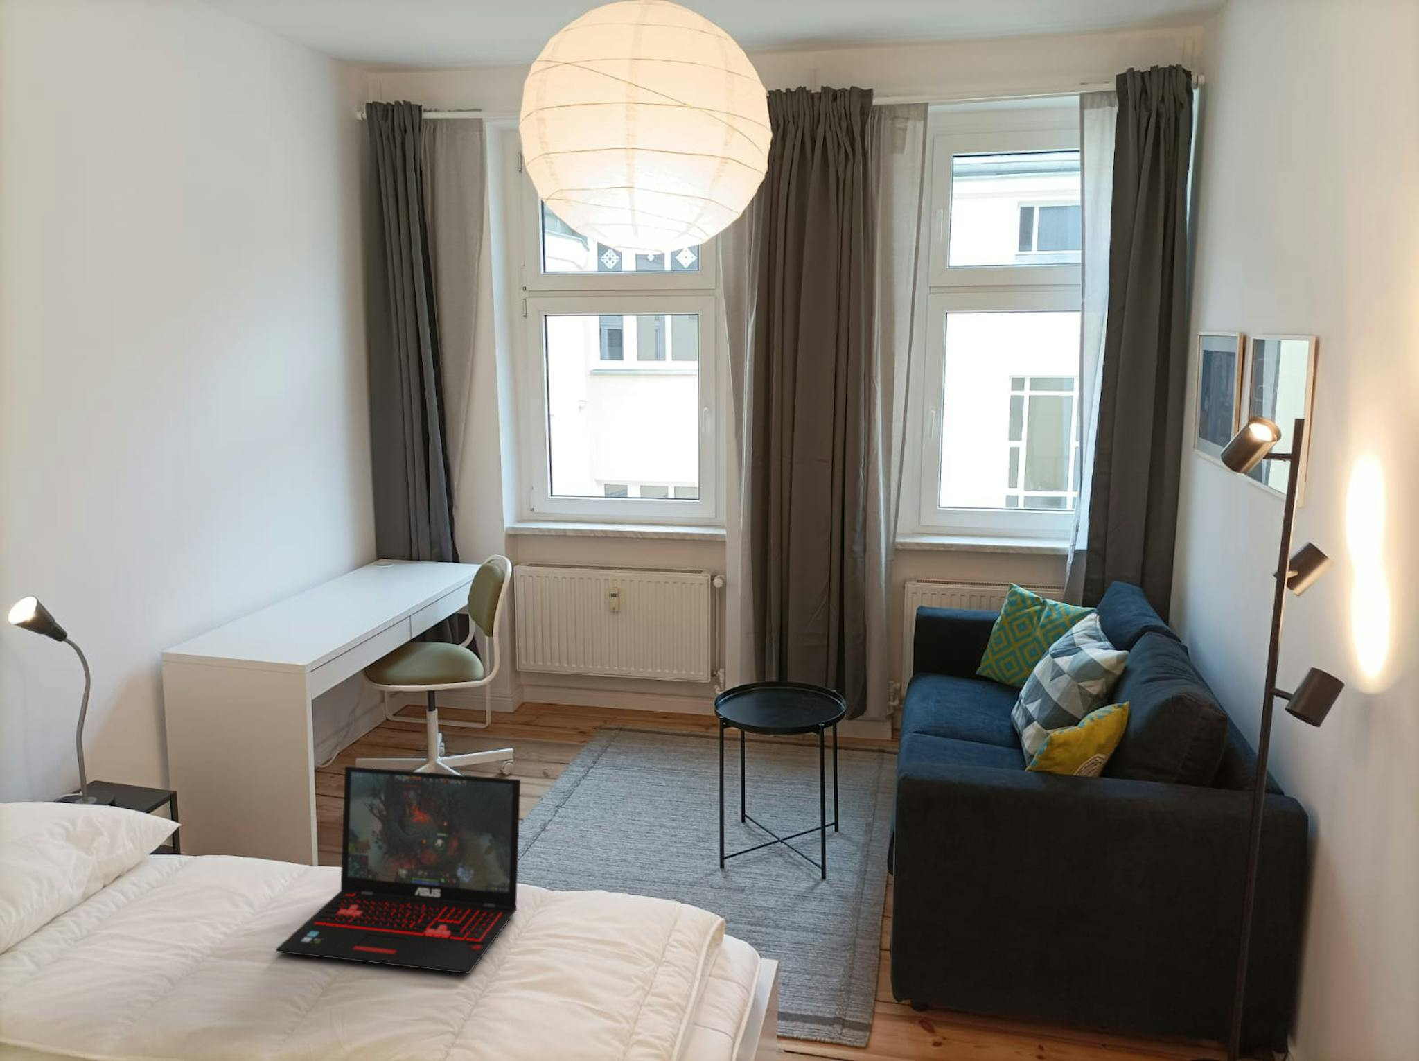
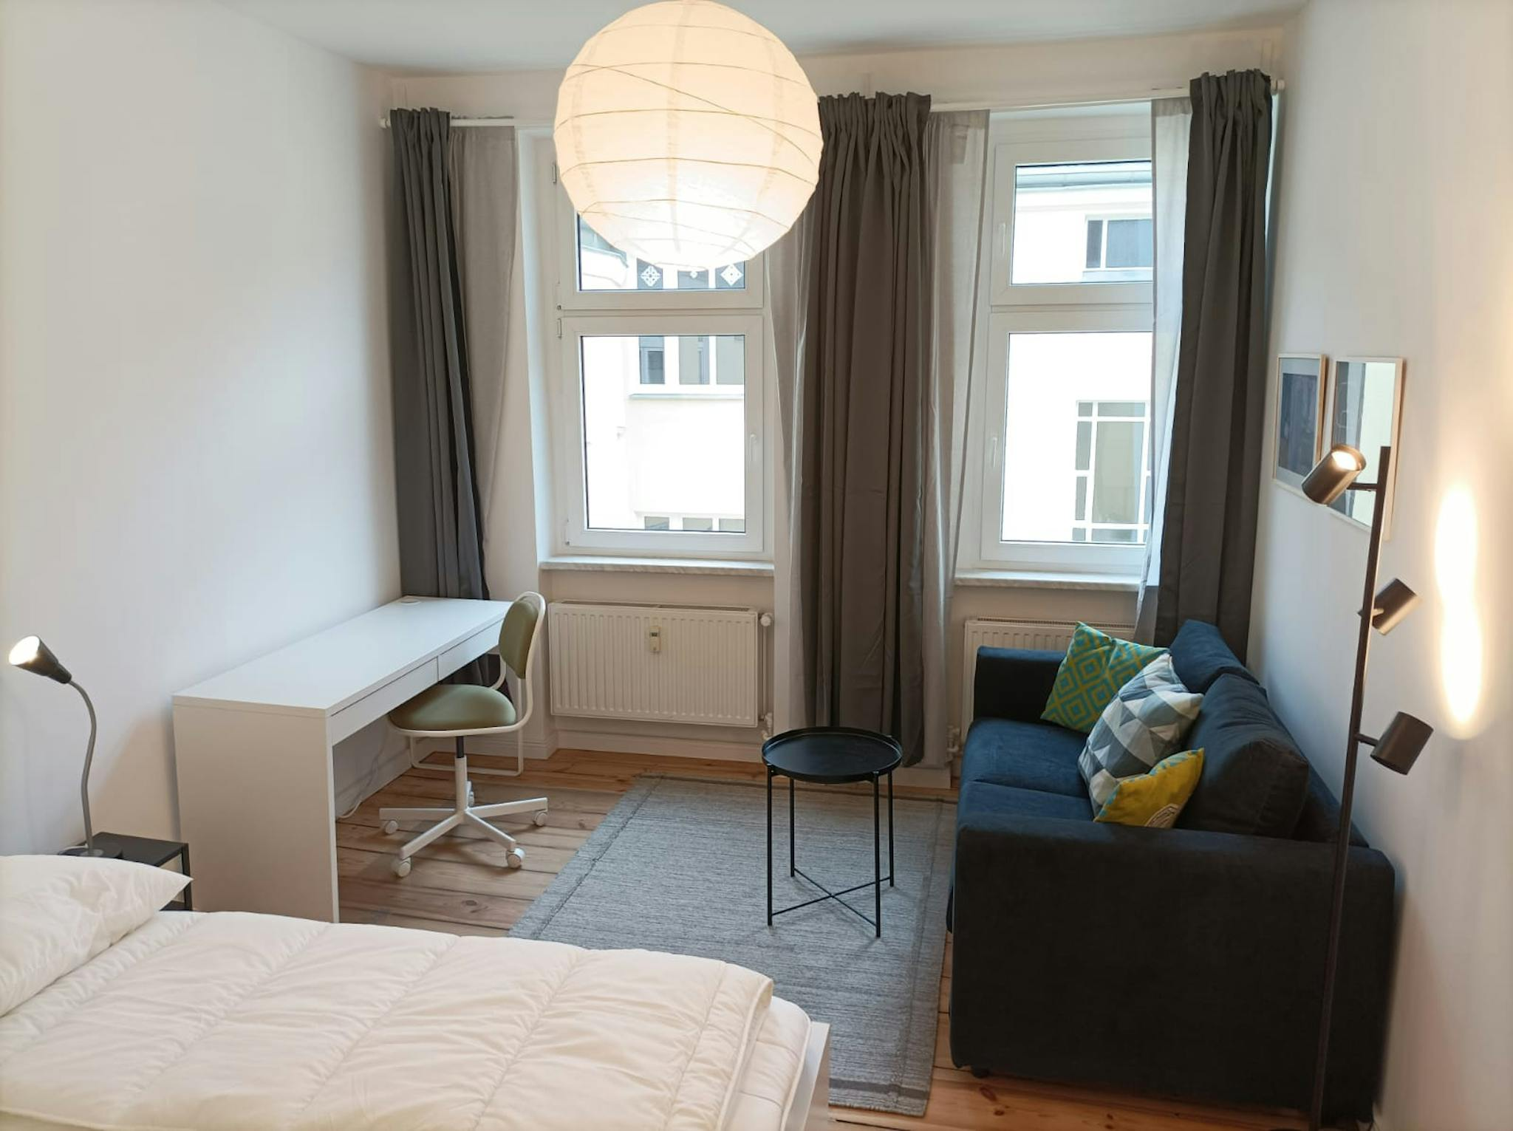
- laptop (402, 864)
